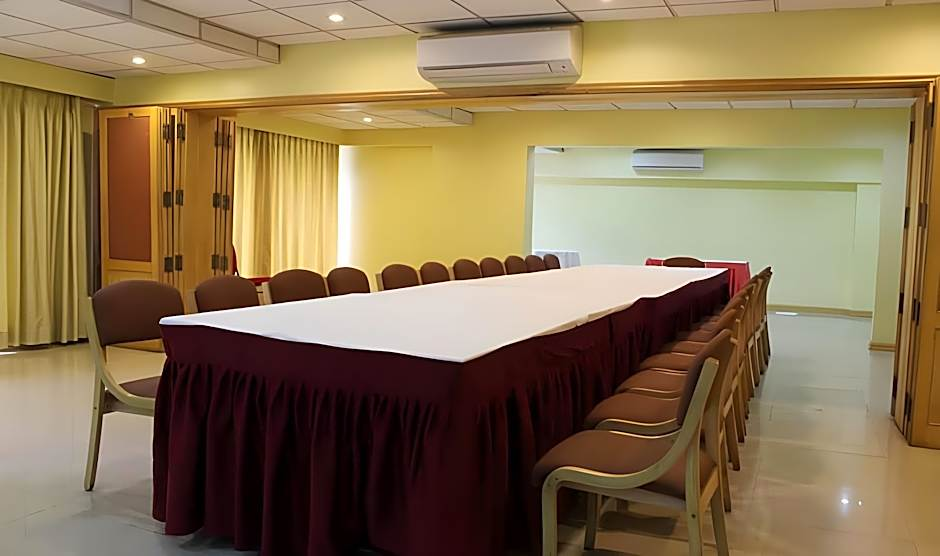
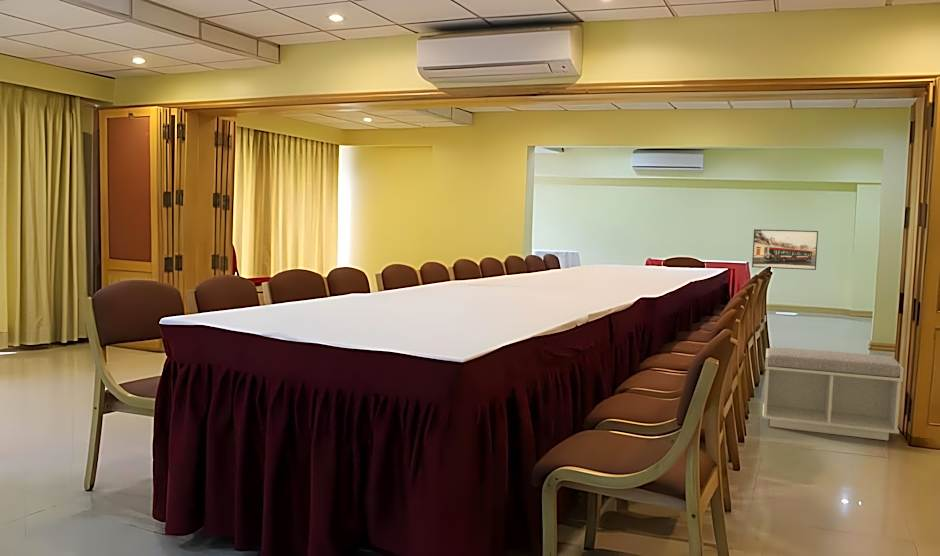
+ bench (828, 390)
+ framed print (784, 249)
